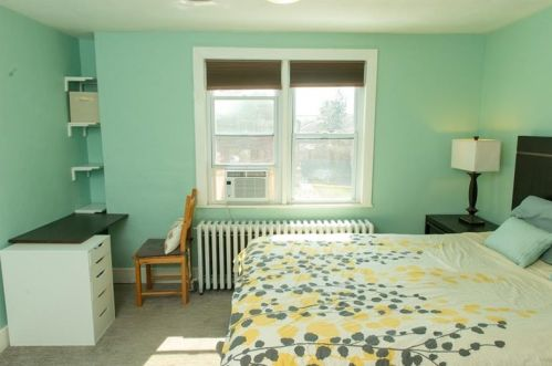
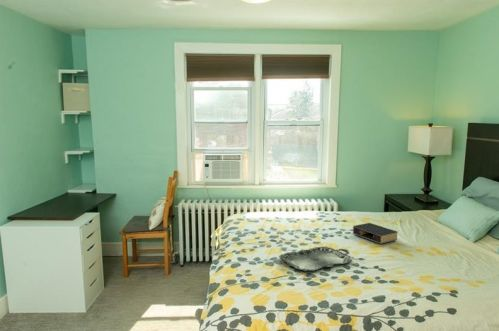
+ serving tray (315, 257)
+ book (374, 233)
